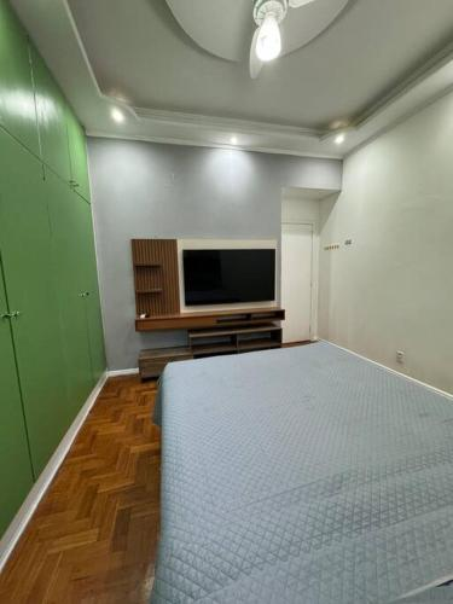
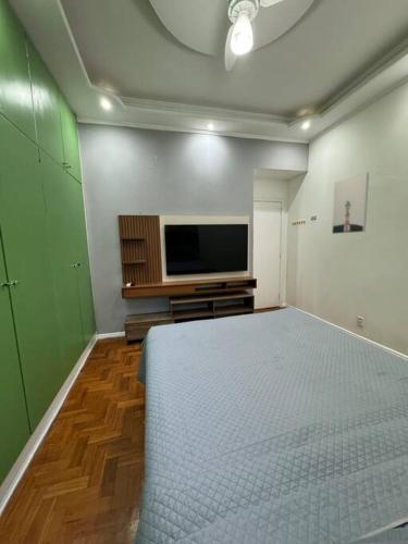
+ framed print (348, 206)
